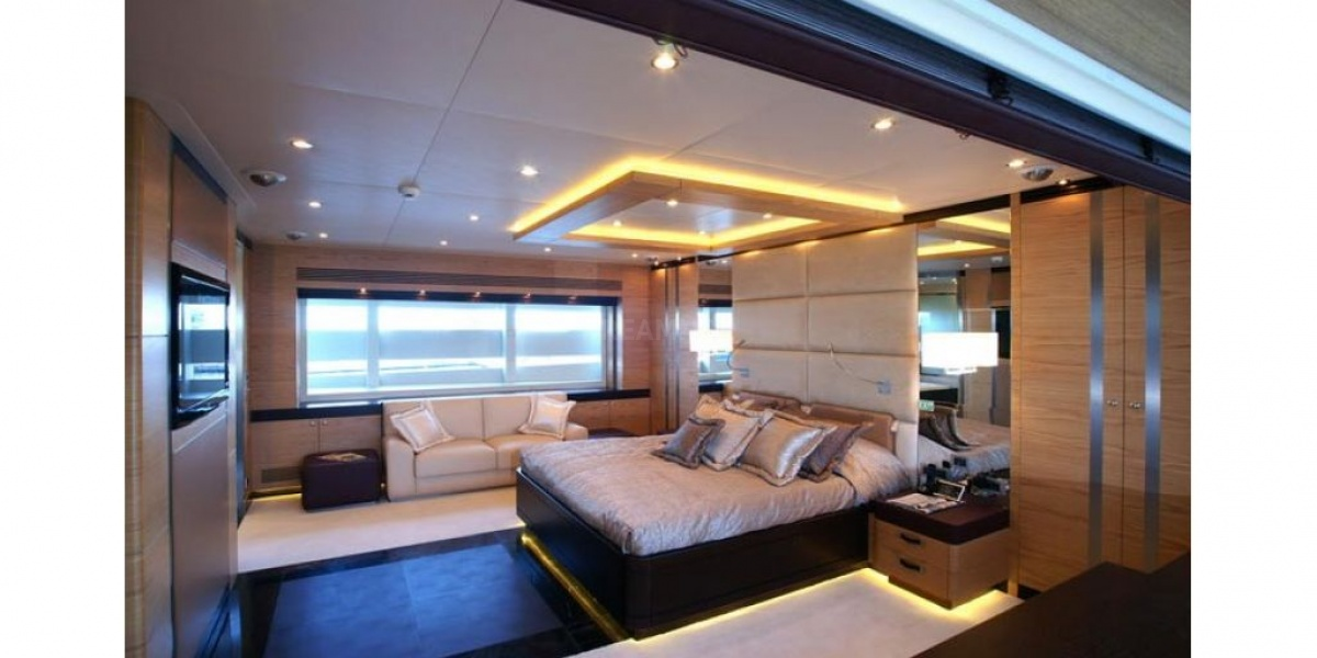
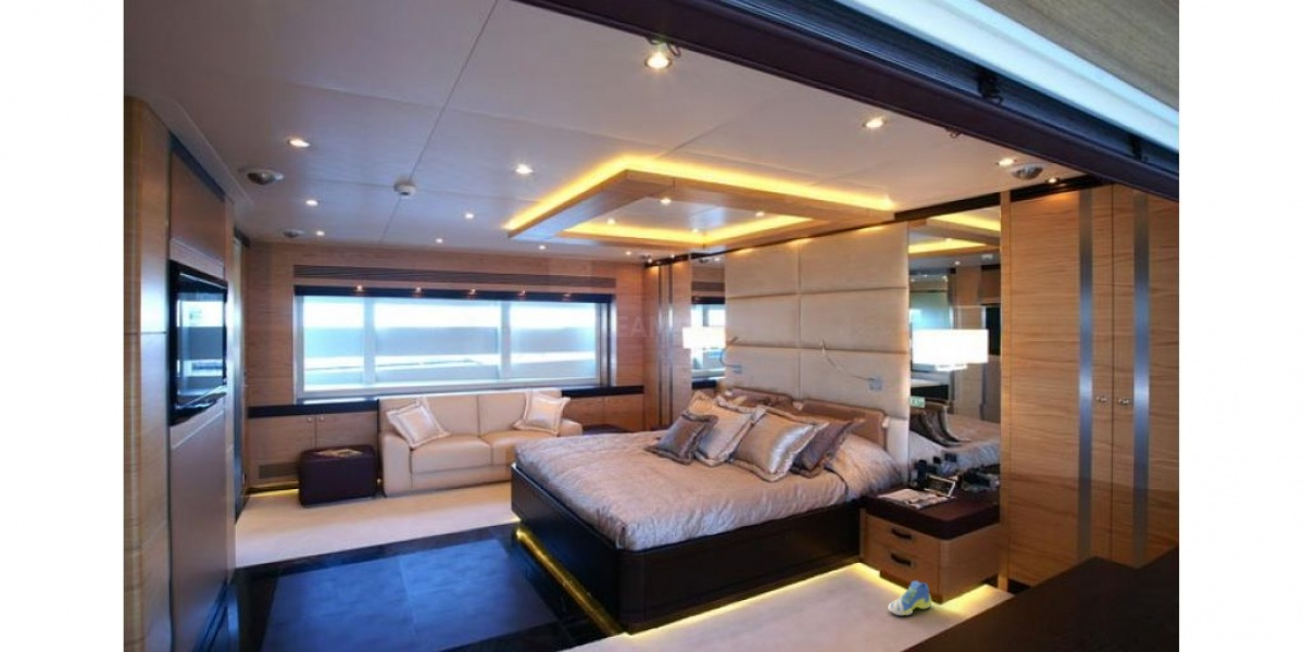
+ sneaker (908, 594)
